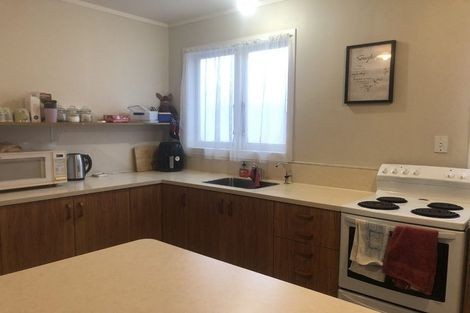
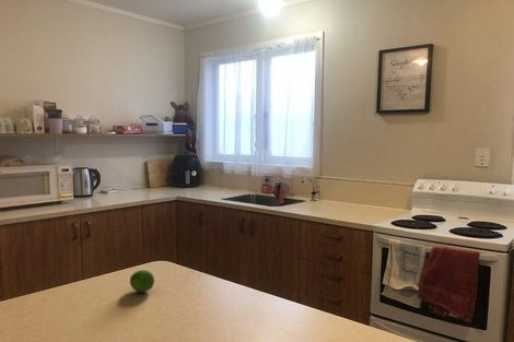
+ fruit (141, 280)
